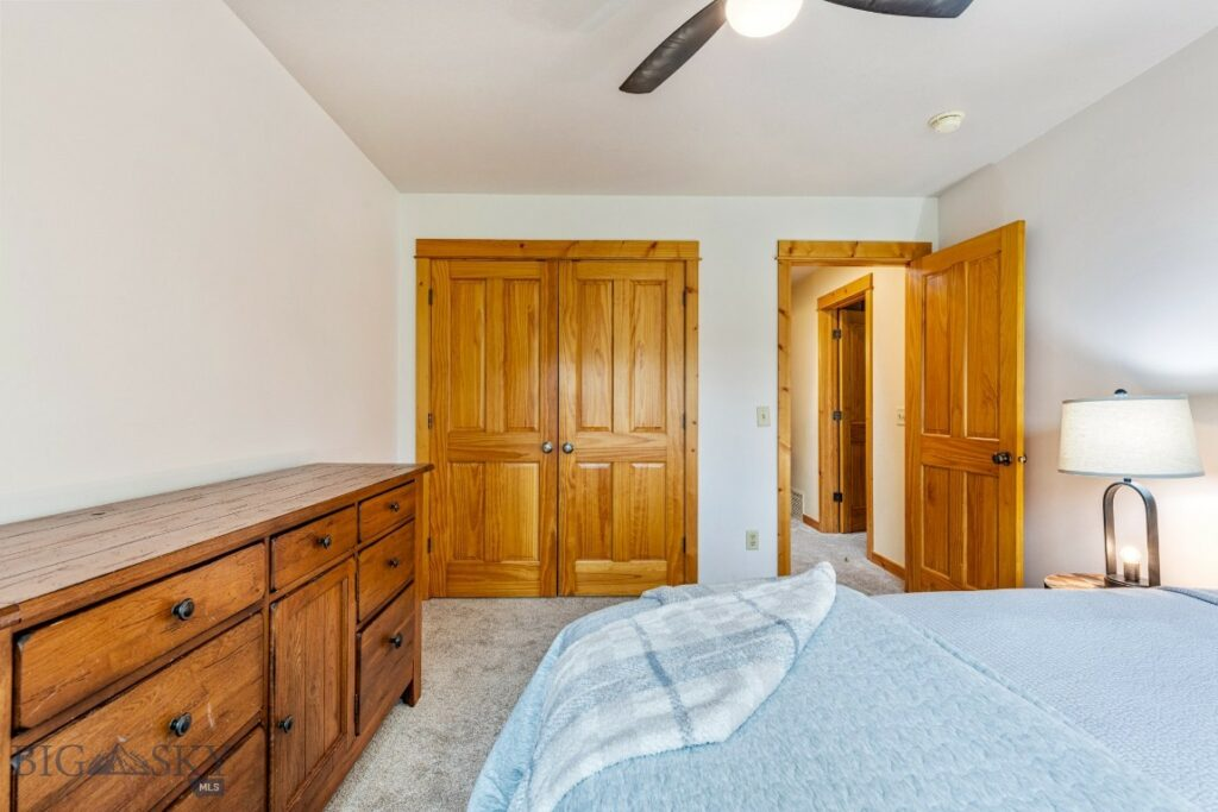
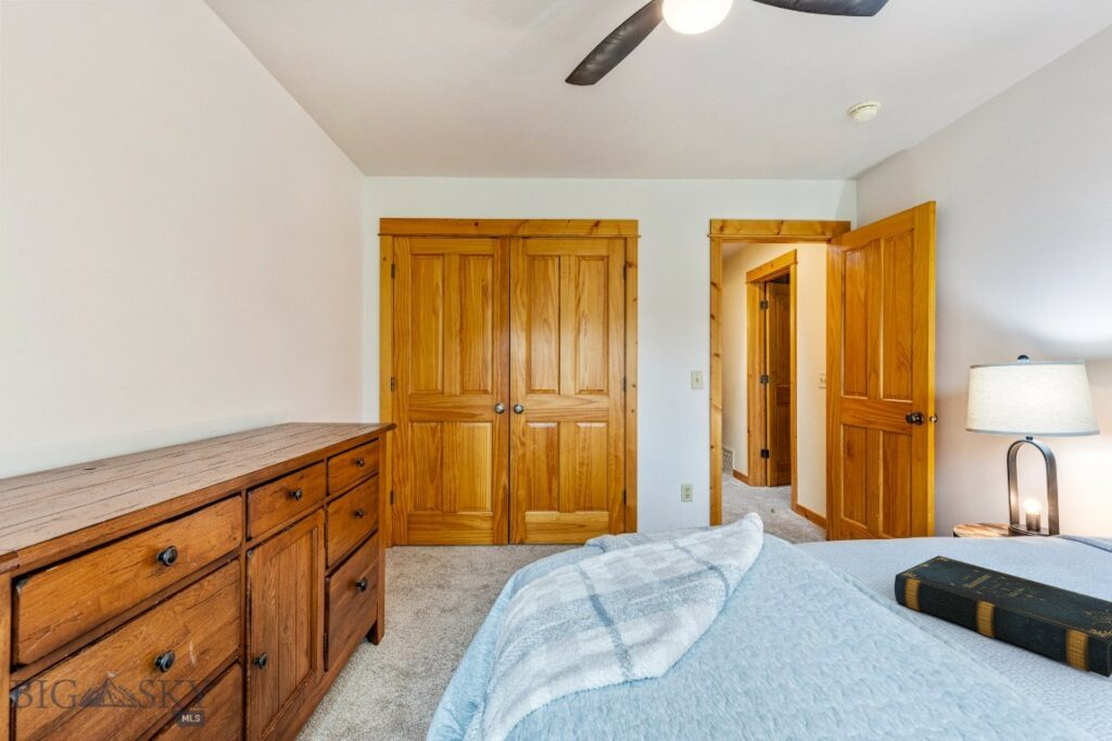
+ book (1006, 604)
